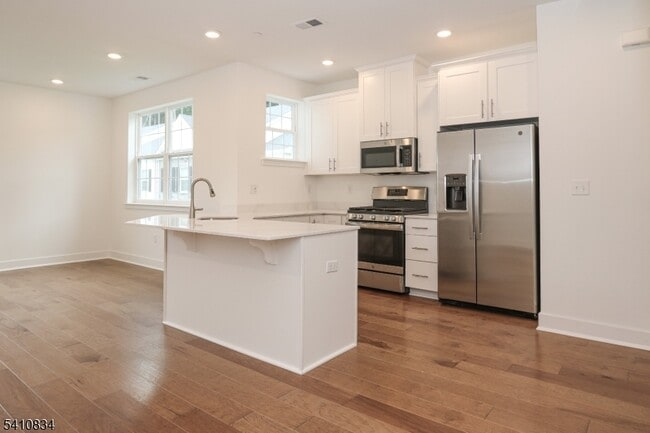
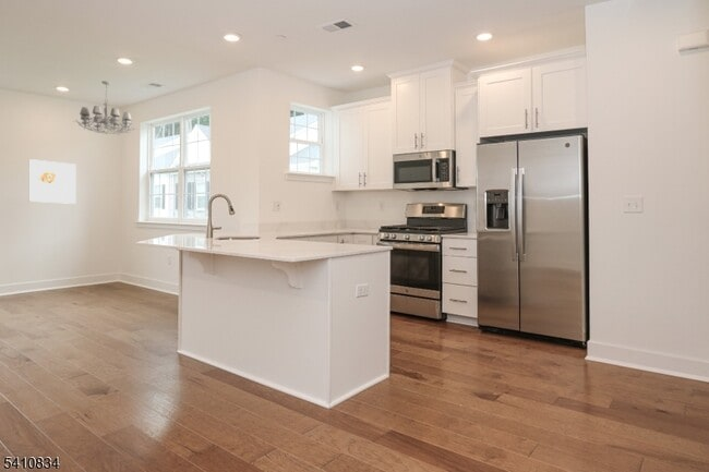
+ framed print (52, 182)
+ chandelier (106, 107)
